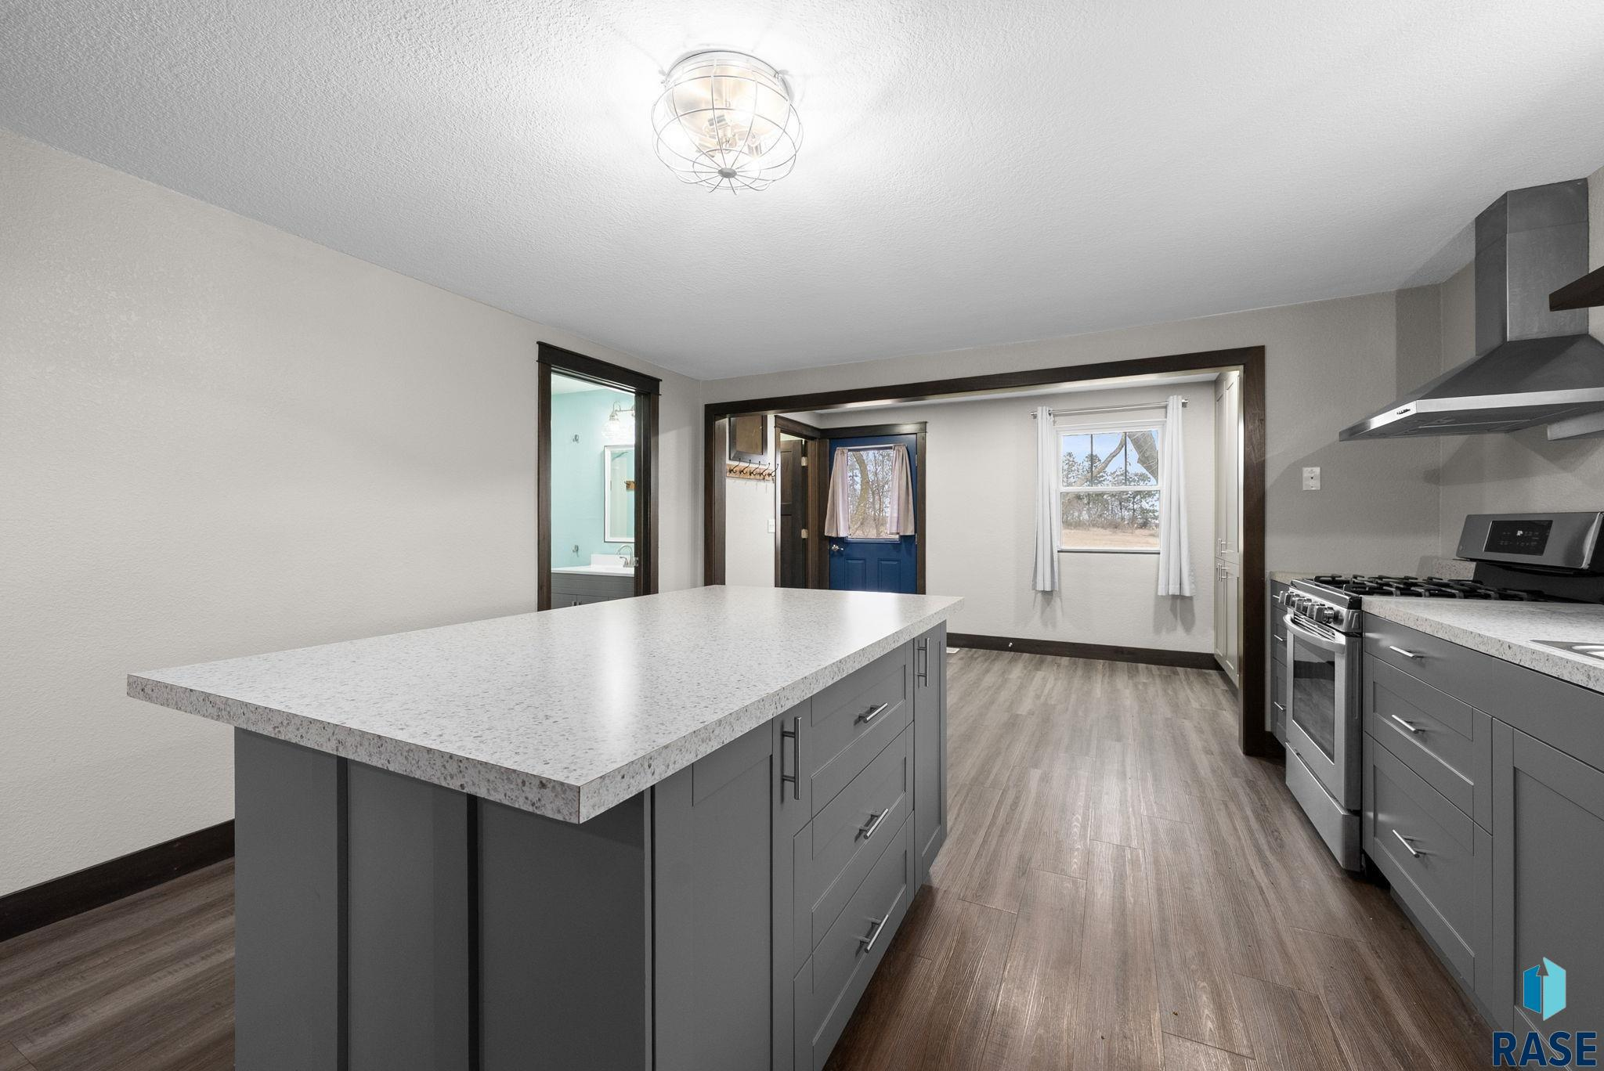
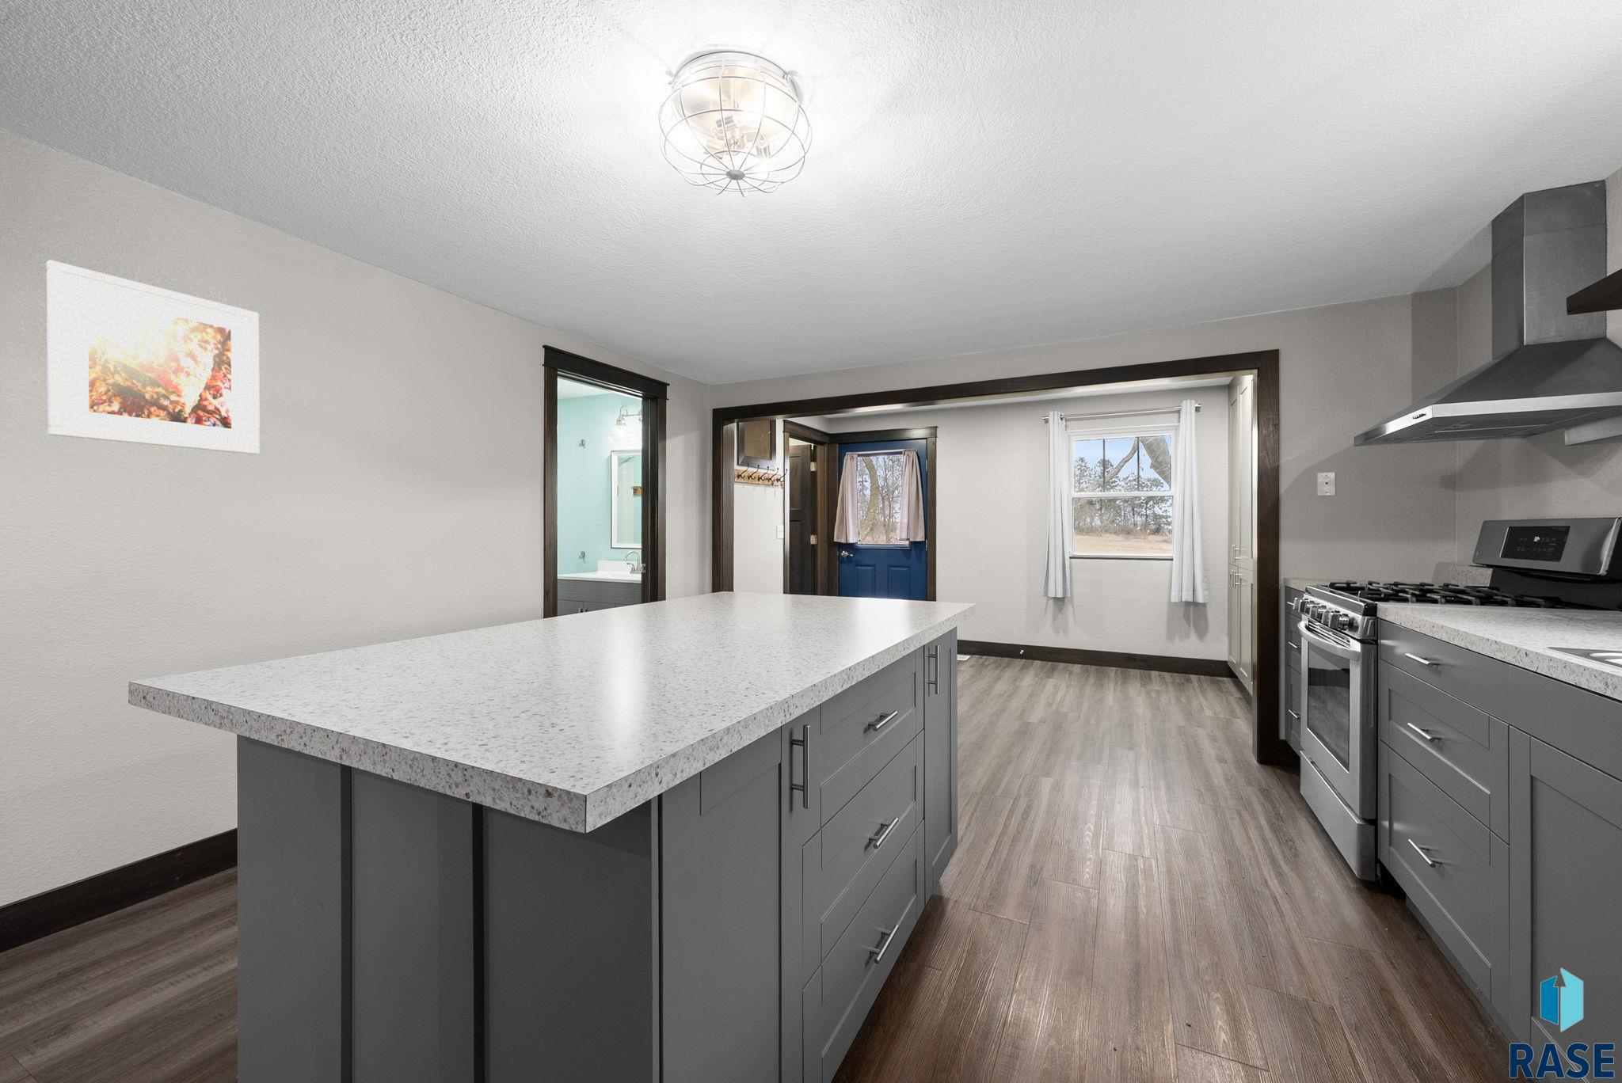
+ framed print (164, 367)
